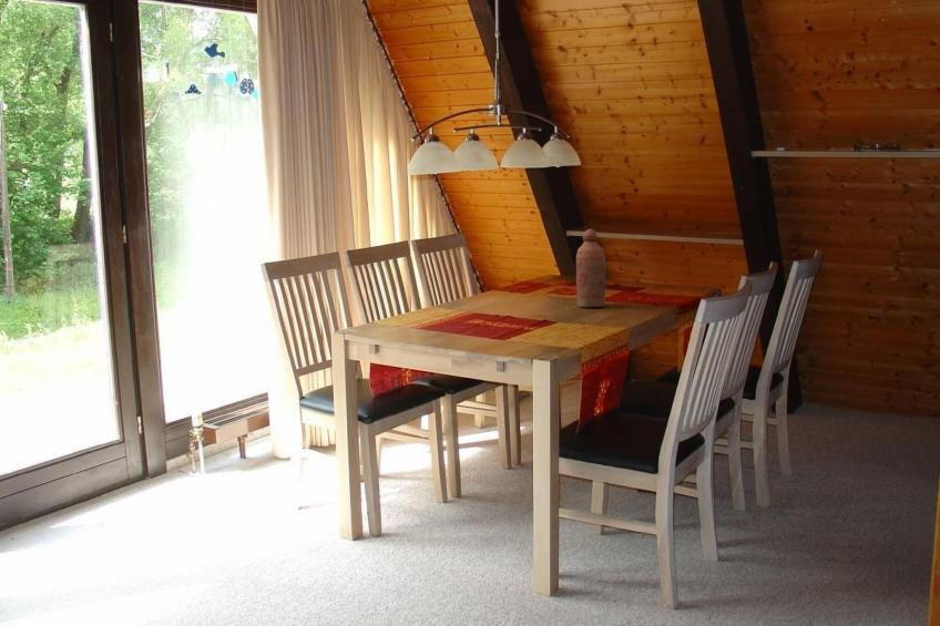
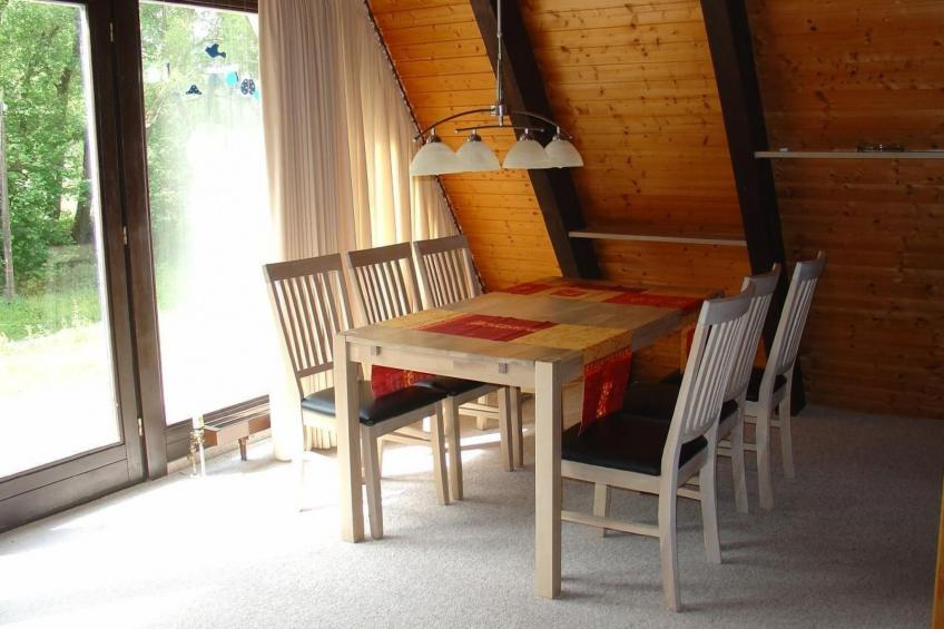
- bottle (591, 267)
